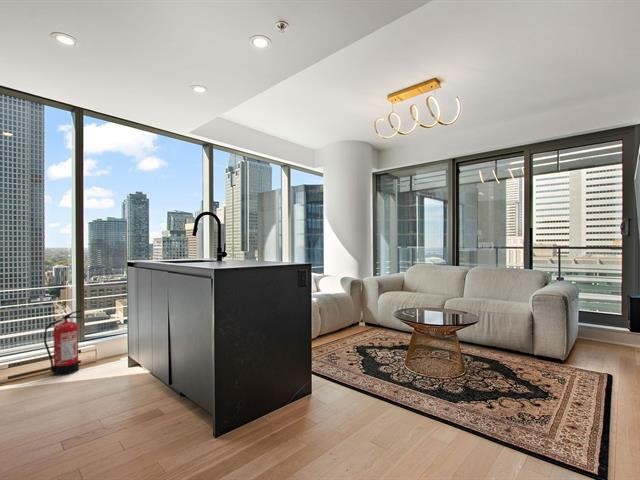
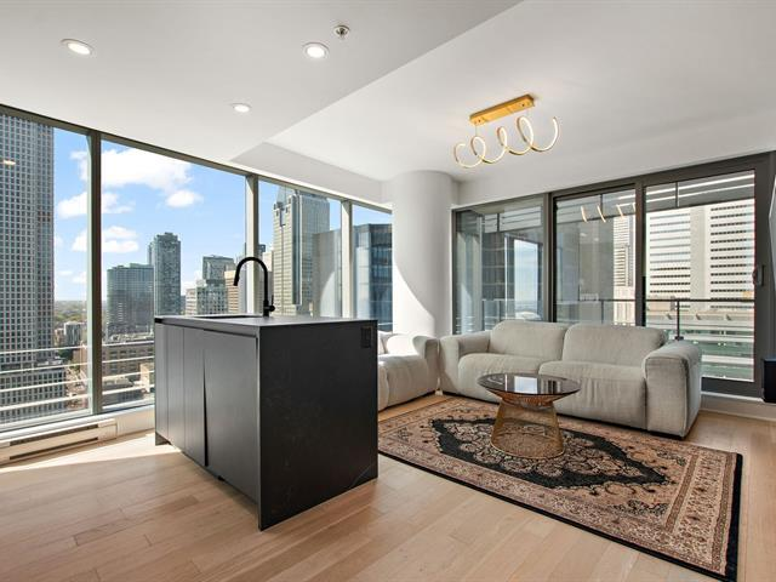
- fire extinguisher (63, 342)
